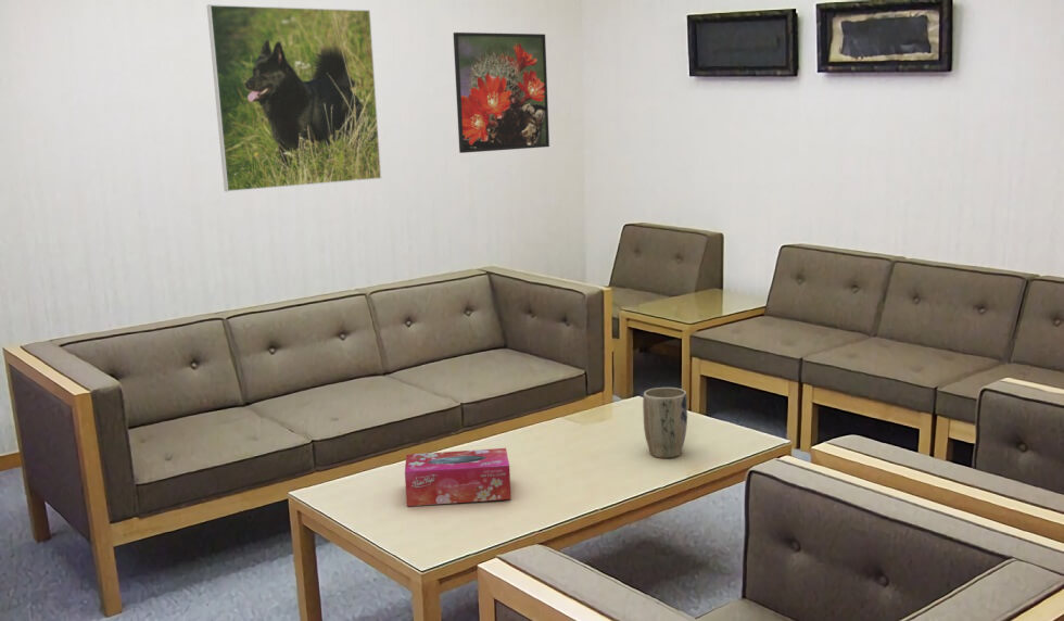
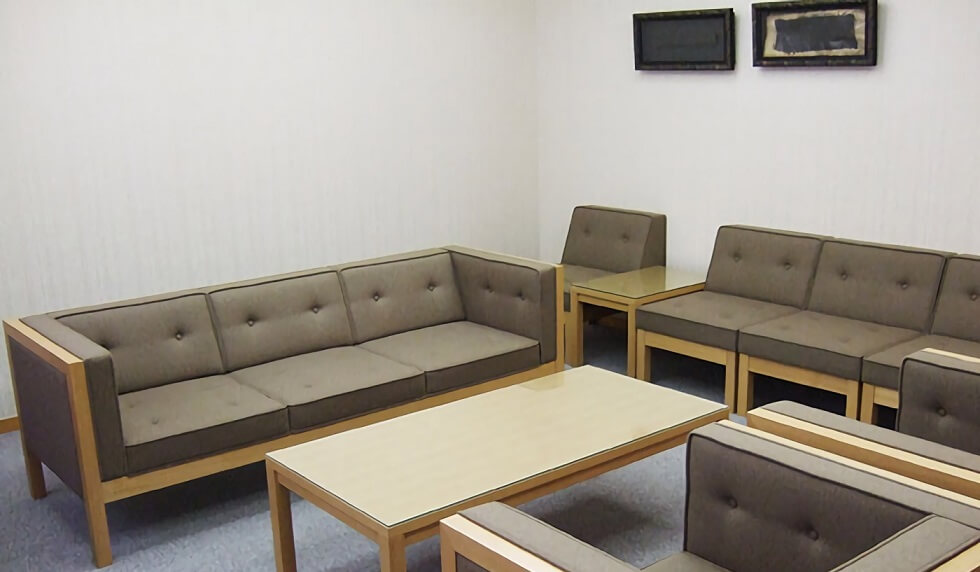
- tissue box (457, 476)
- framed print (503, 91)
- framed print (300, 97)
- plant pot (666, 422)
